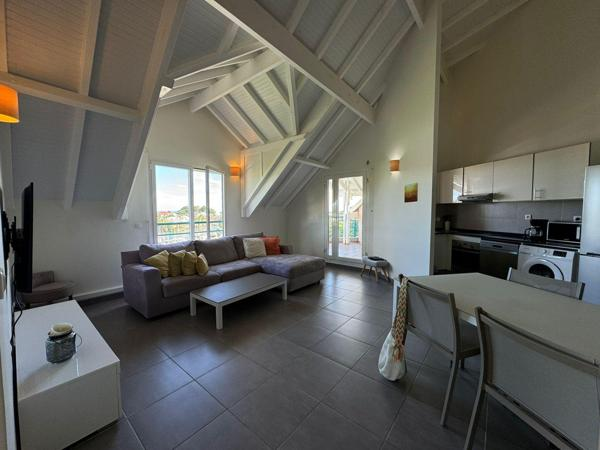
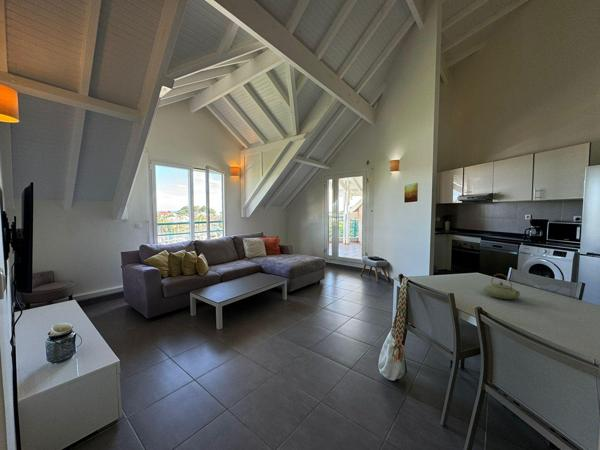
+ teapot (502, 285)
